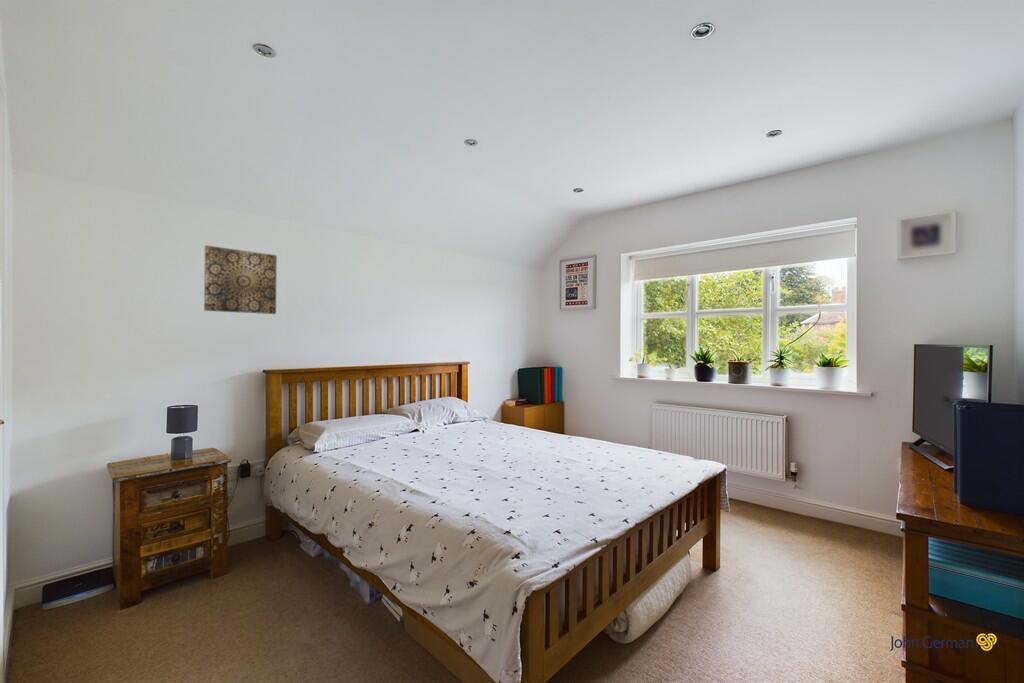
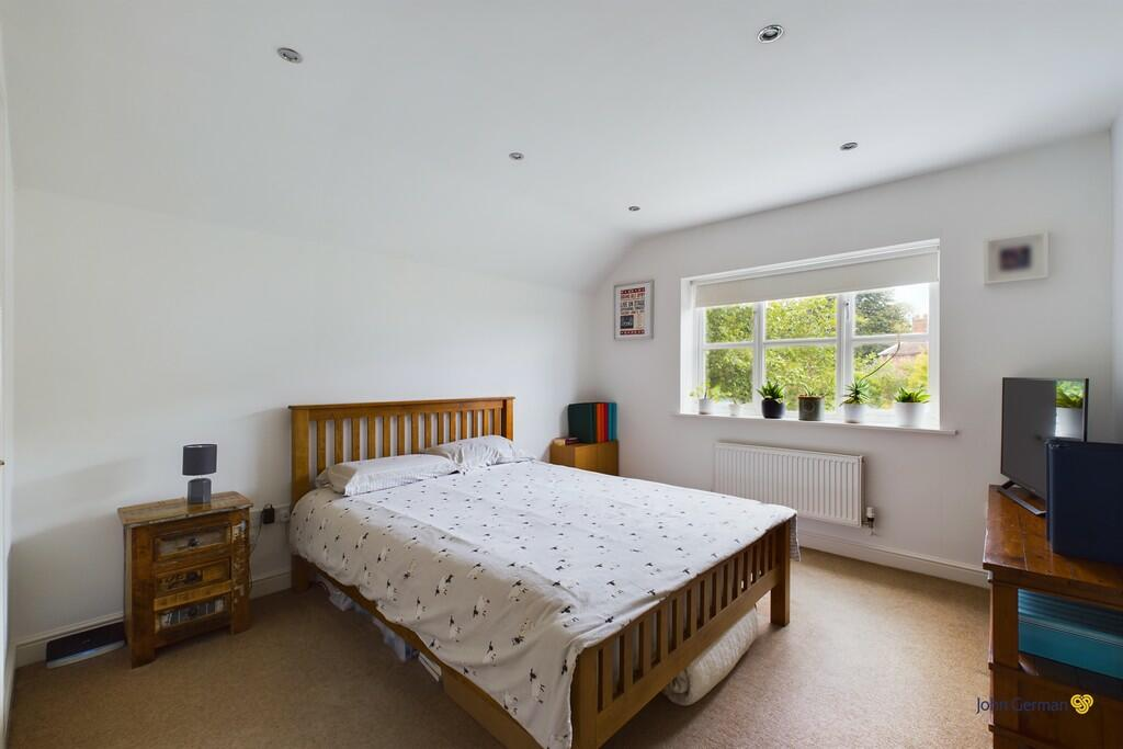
- wall art (242, 281)
